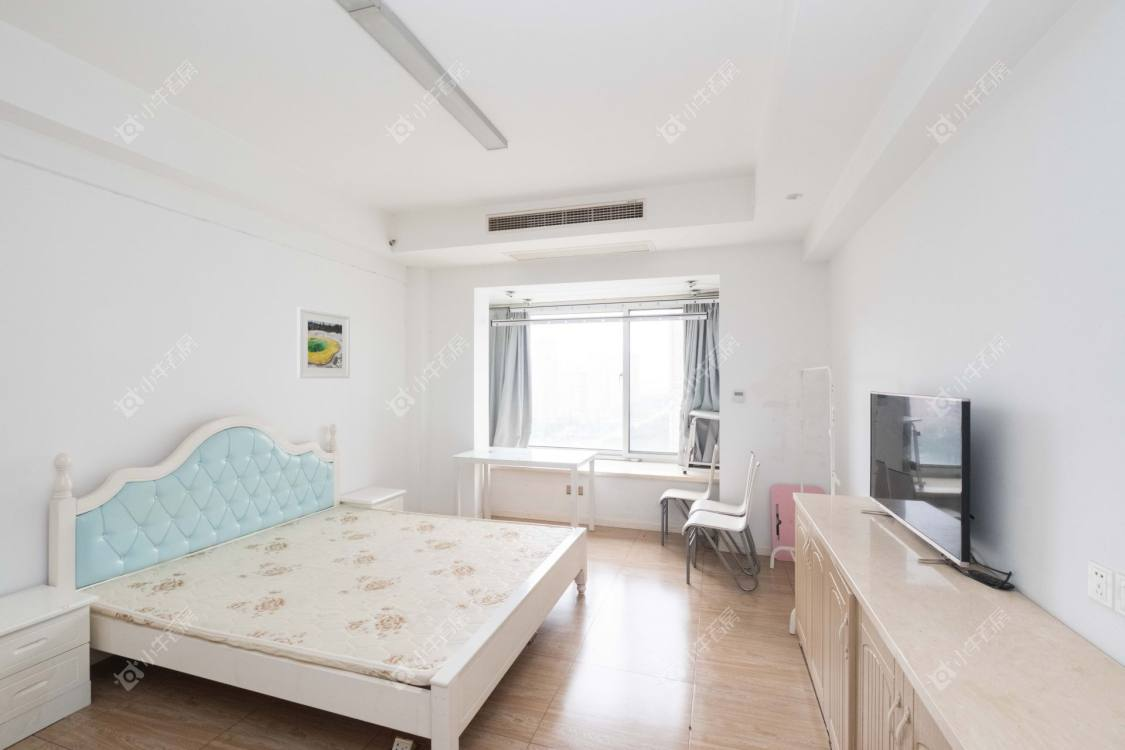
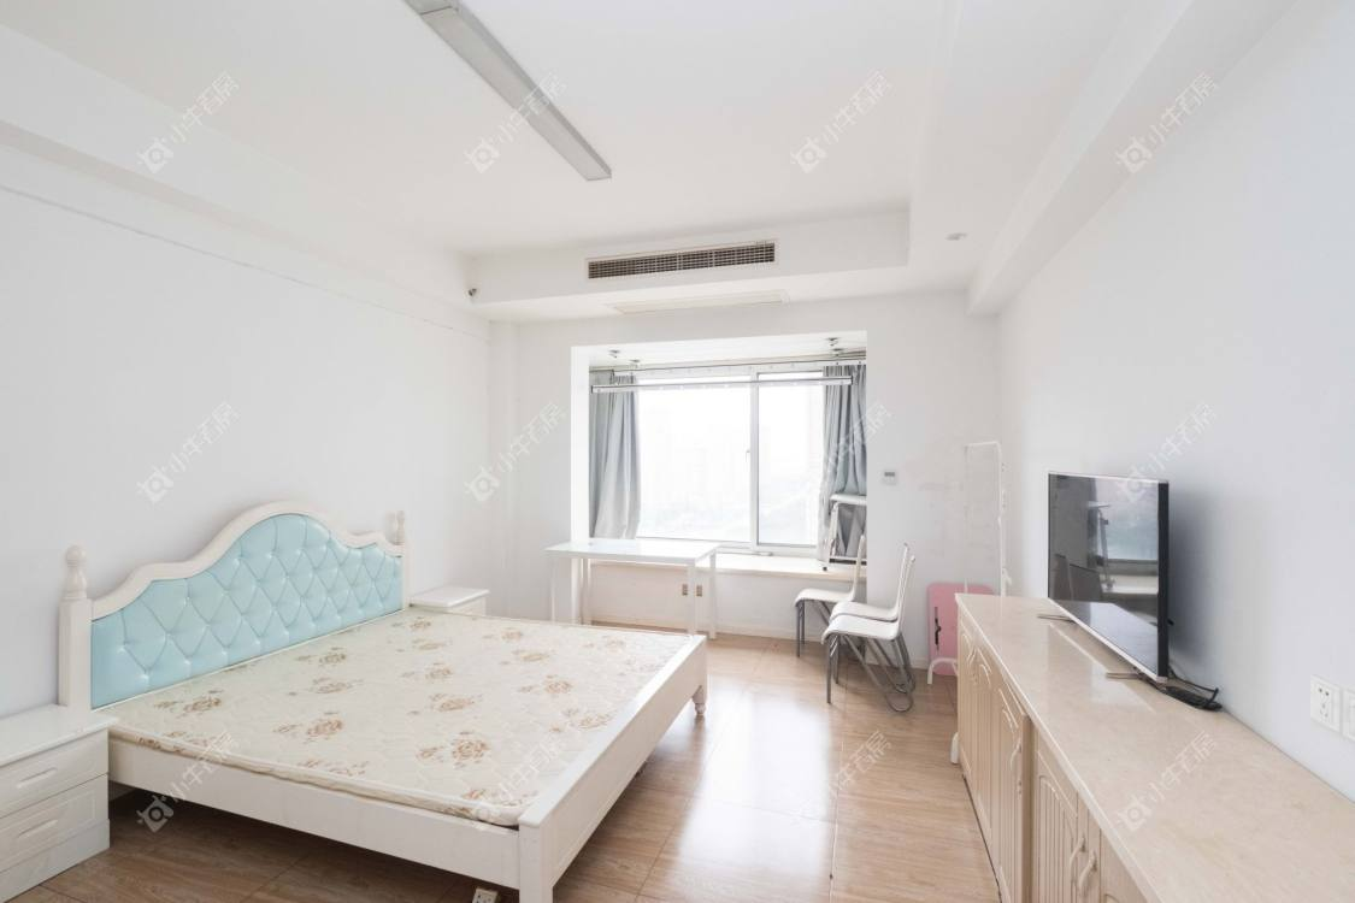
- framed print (325, 345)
